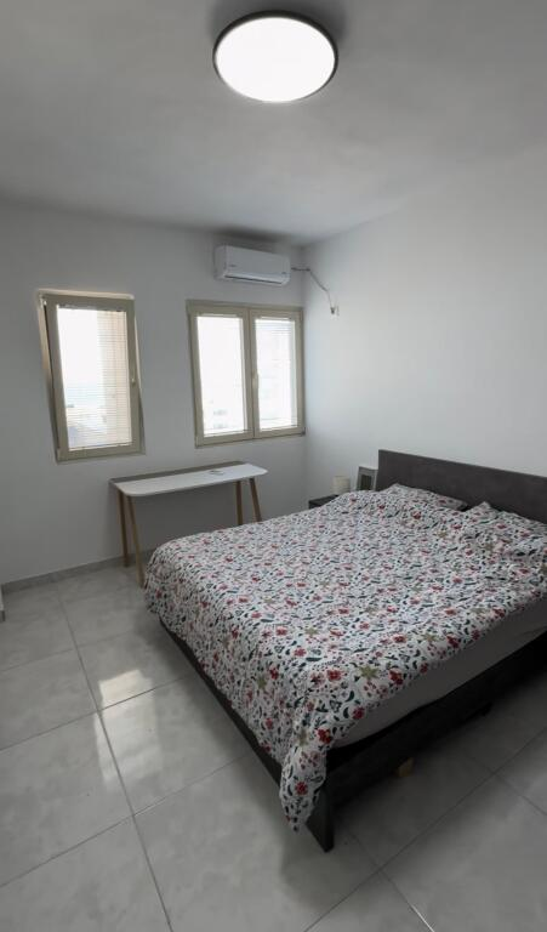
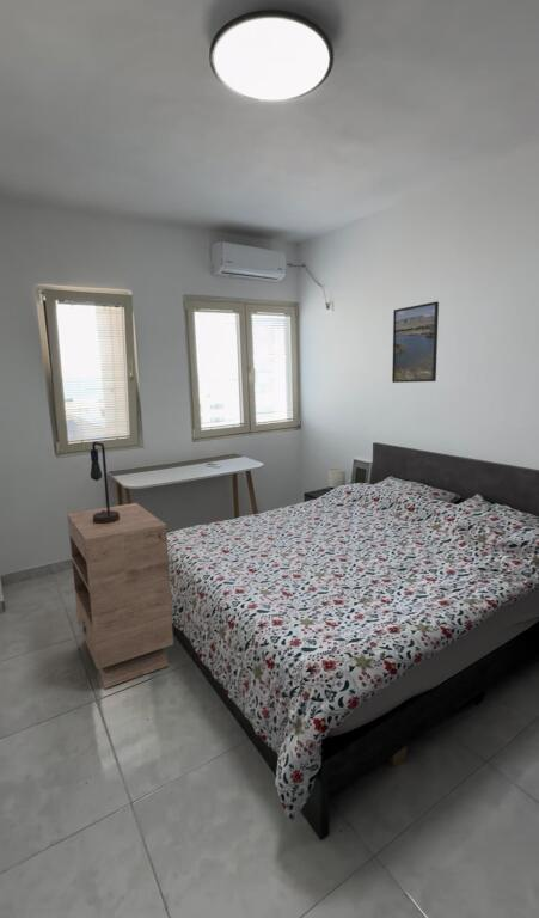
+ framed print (414, 344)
+ table lamp (99, 478)
+ nightstand (117, 587)
